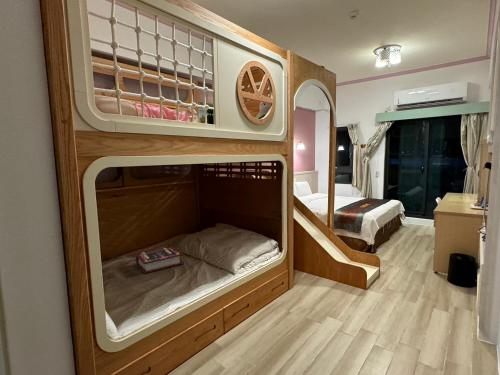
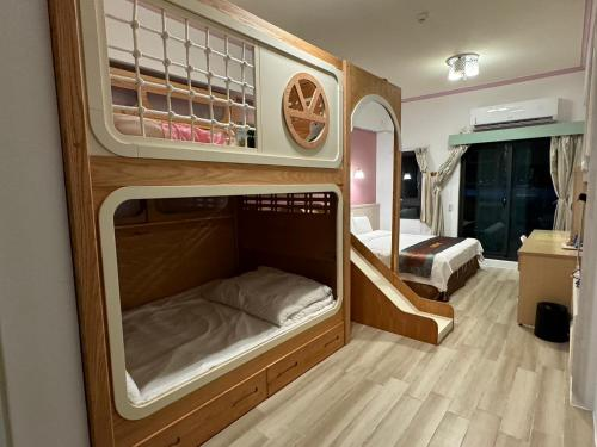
- book (159, 258)
